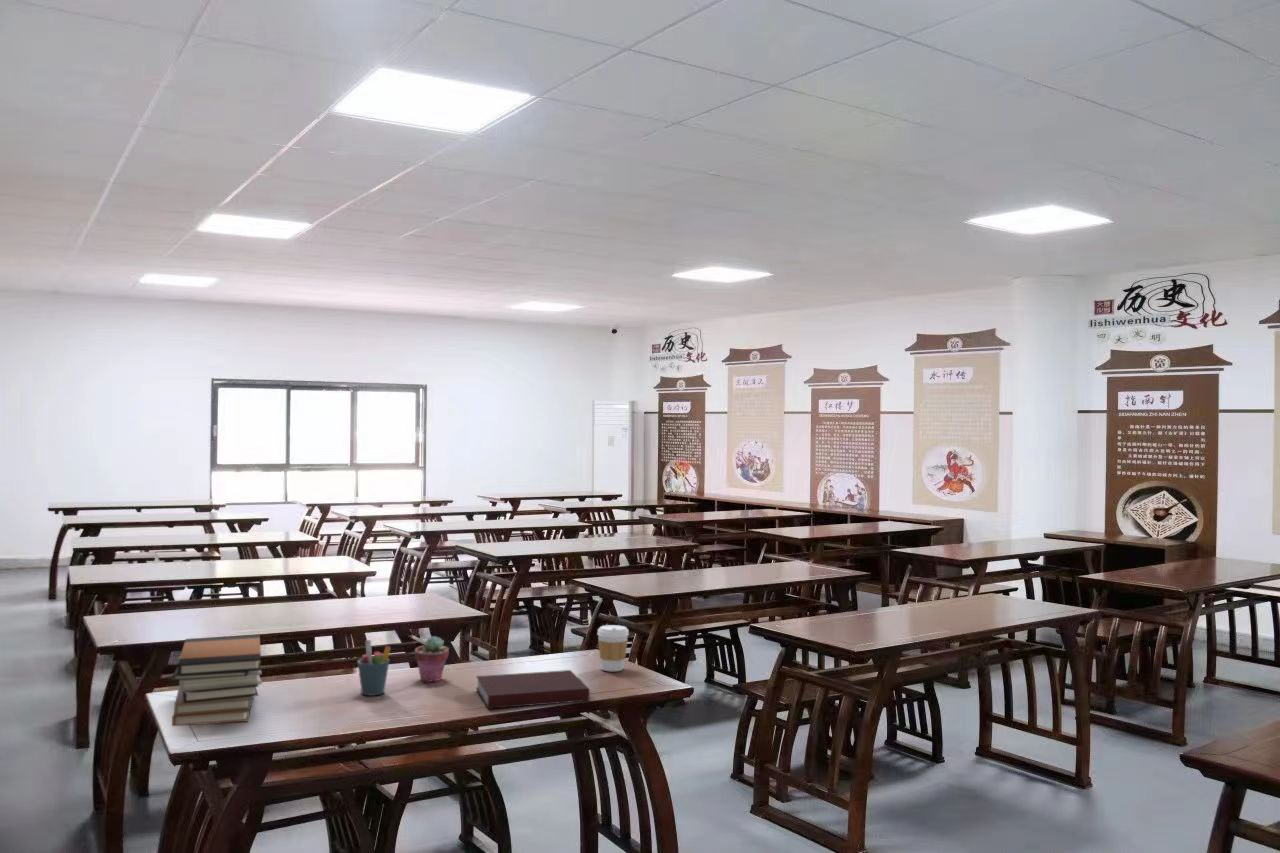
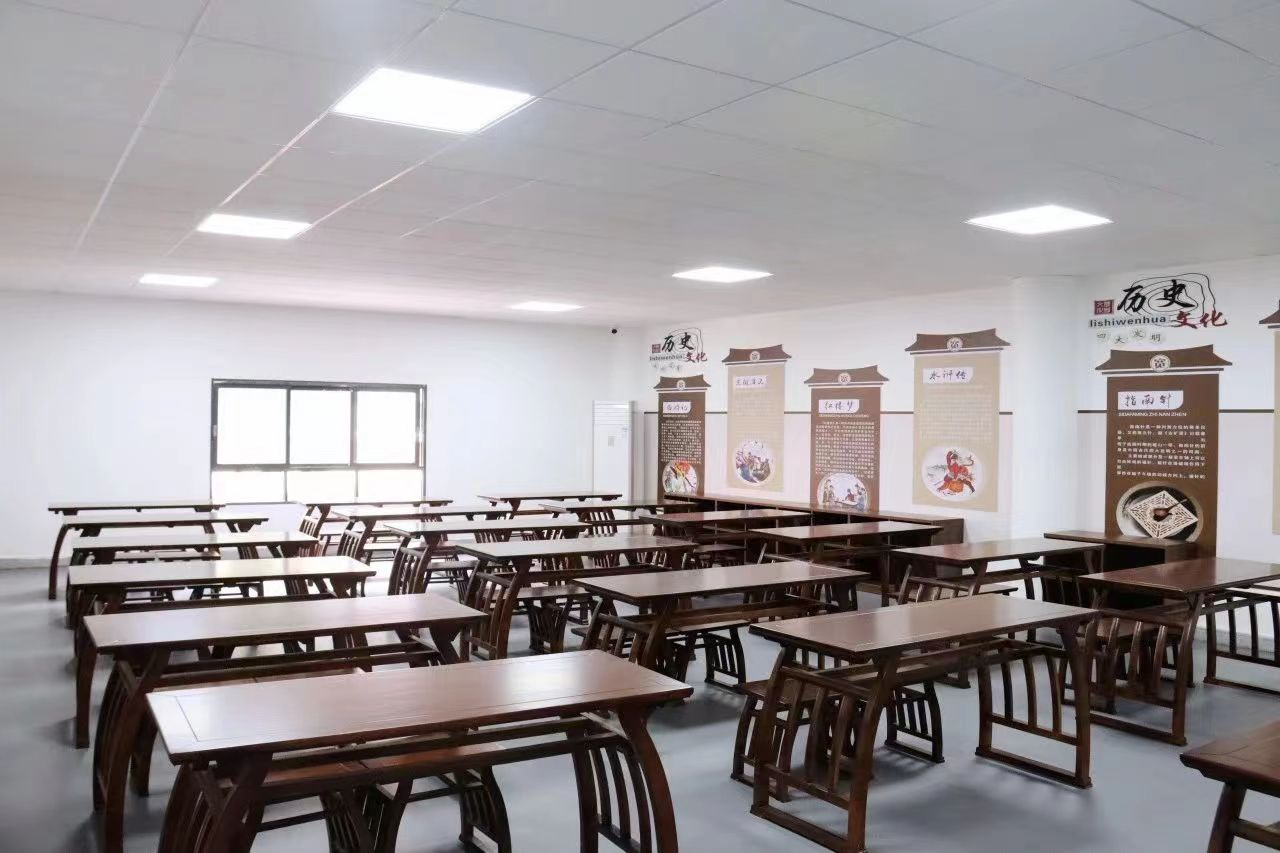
- book stack (218, 677)
- notebook (531, 688)
- coffee cup (612, 647)
- potted succulent (431, 658)
- pen holder (373, 667)
